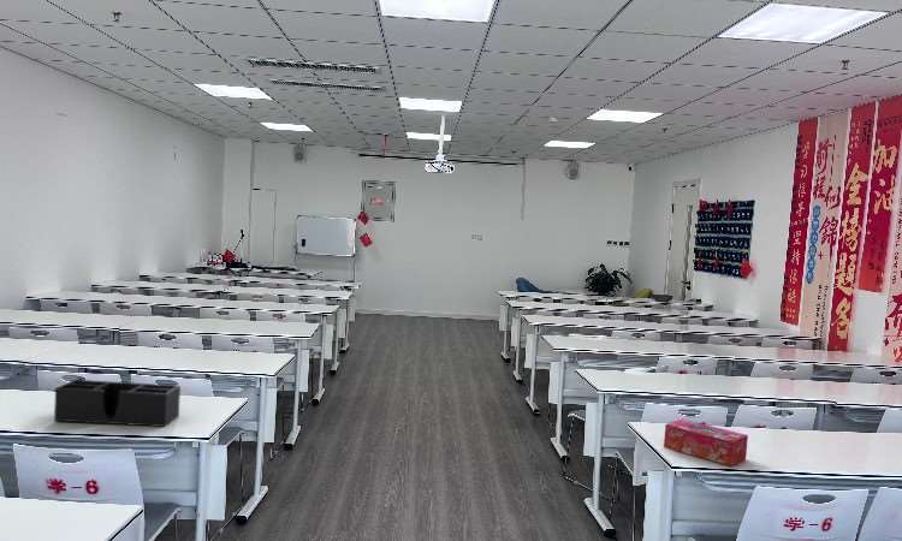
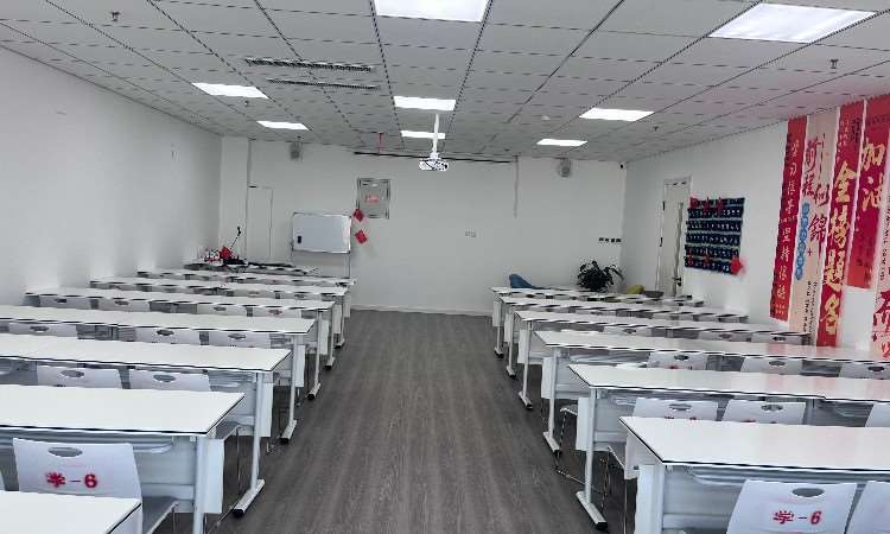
- tissue box (705, 441)
- desk organizer (119, 402)
